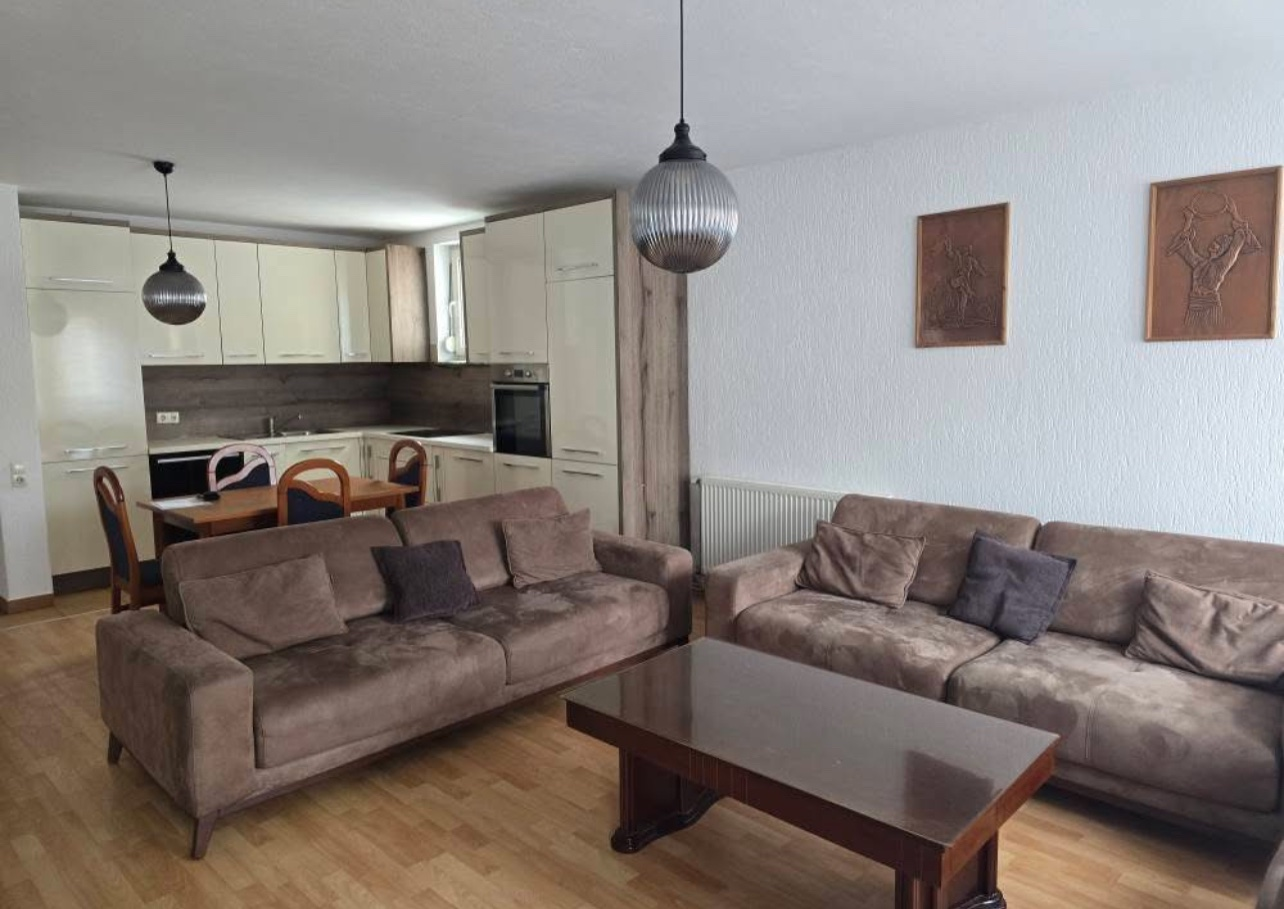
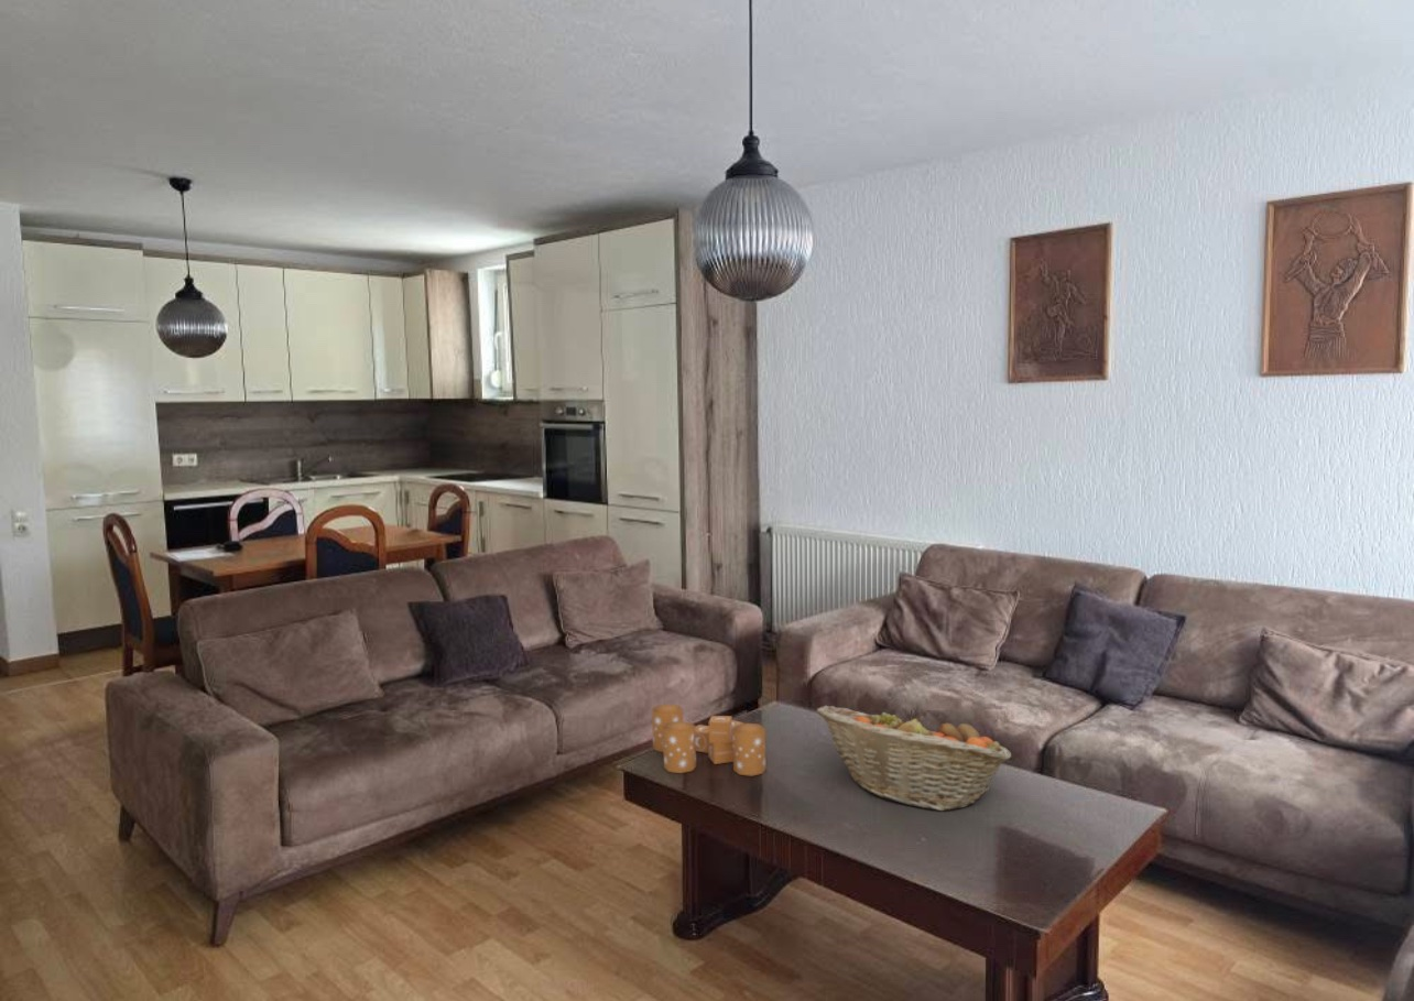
+ fruit basket (910, 746)
+ candle (707, 737)
